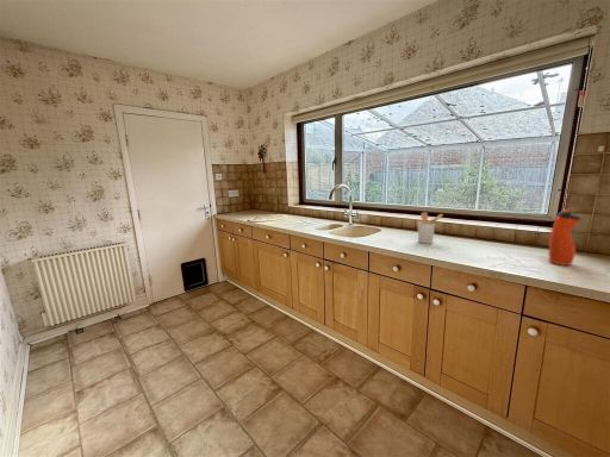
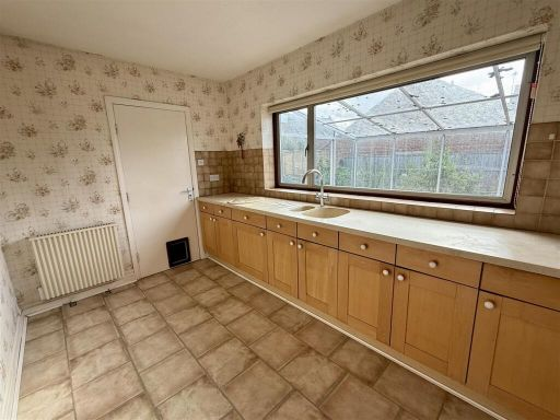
- water bottle (564, 236)
- utensil holder (430, 227)
